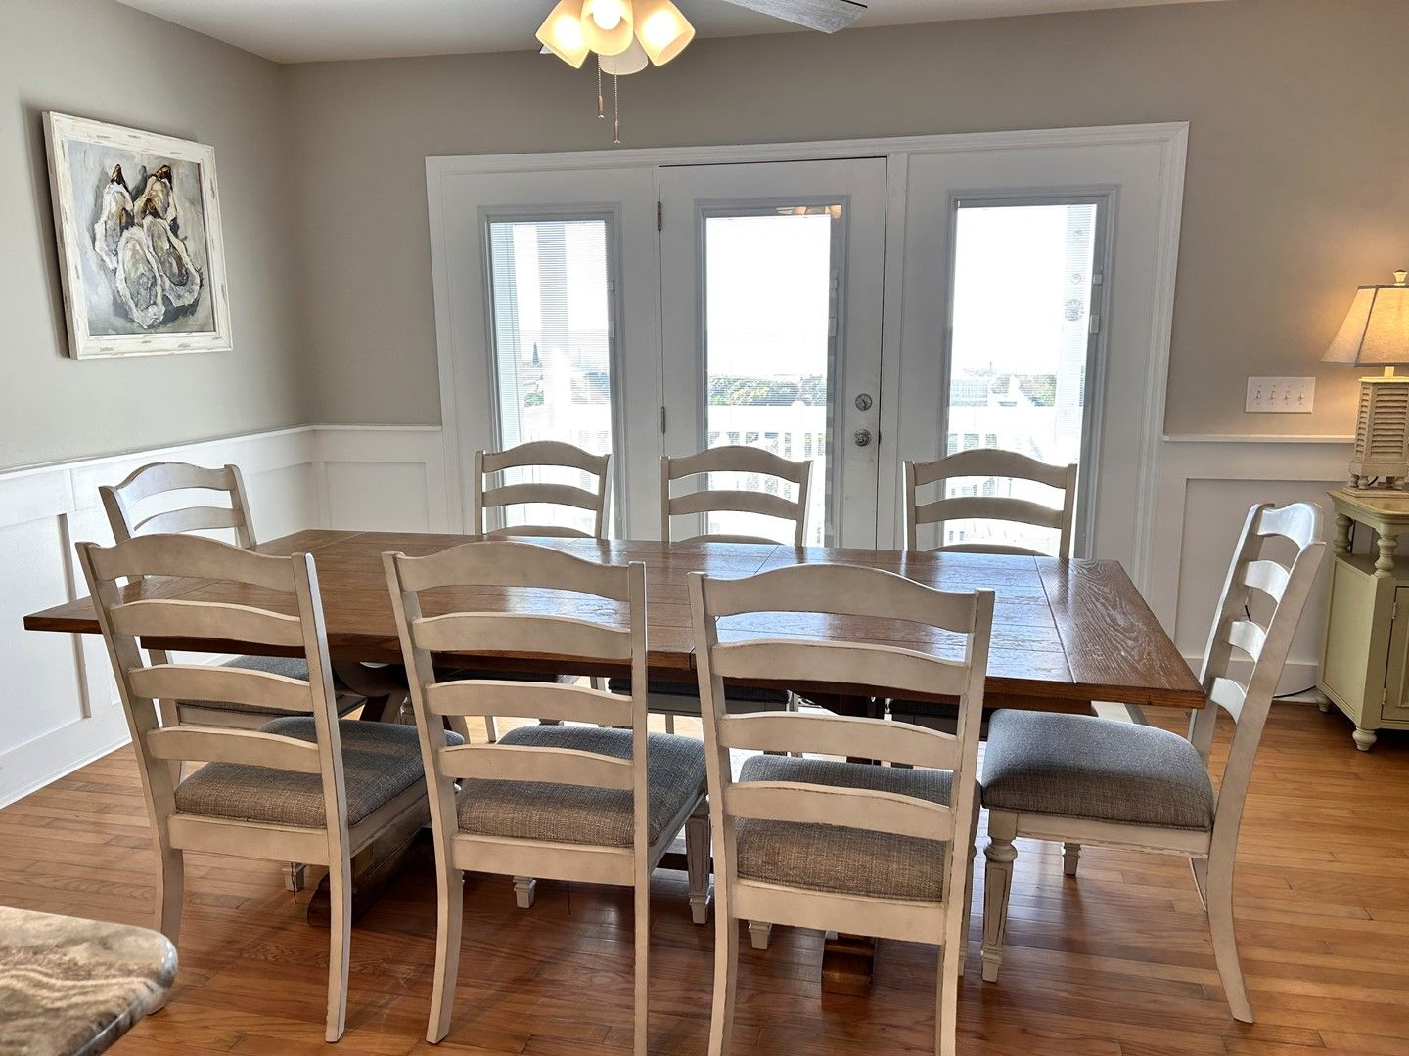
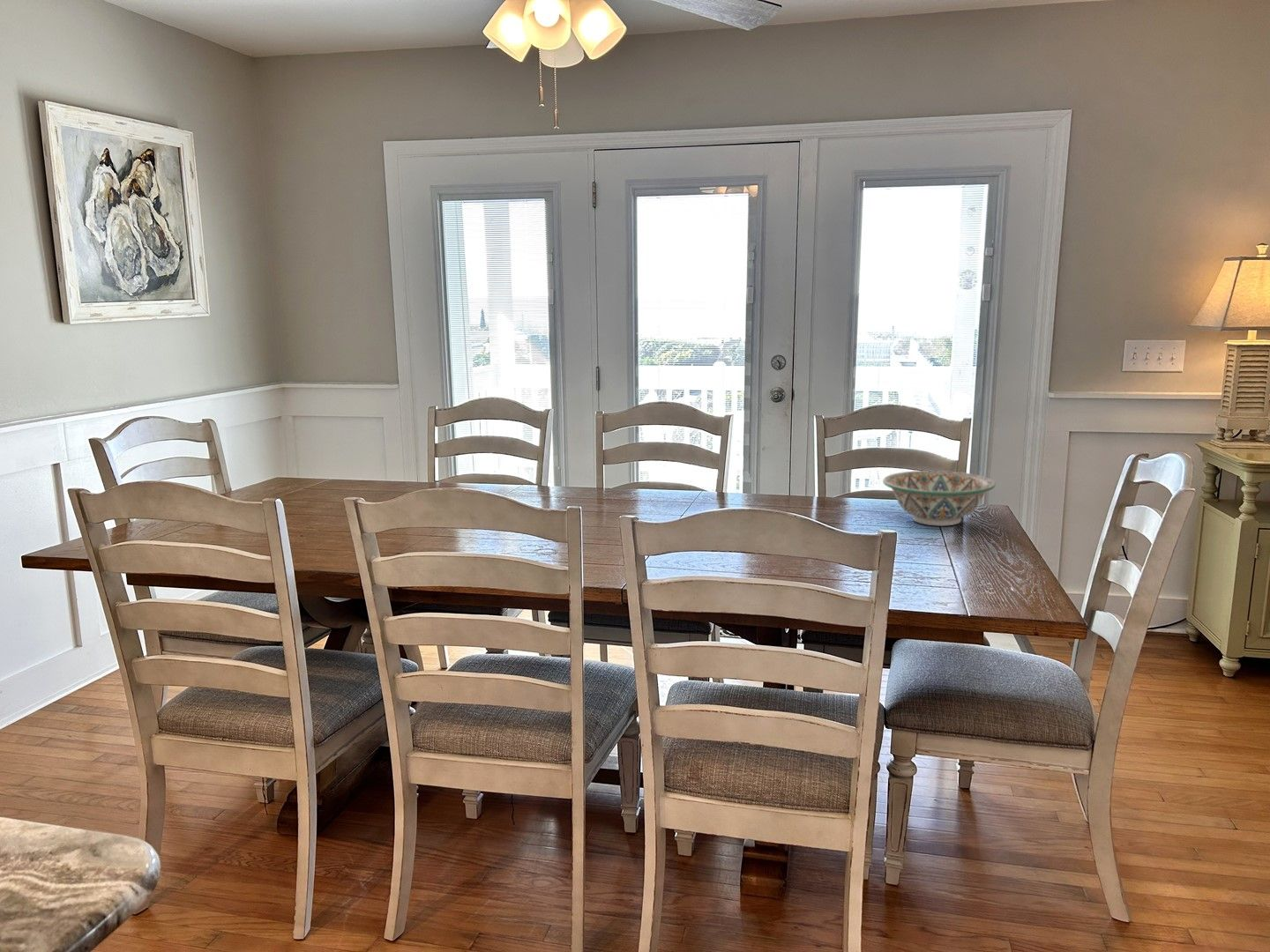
+ decorative bowl (937, 500)
